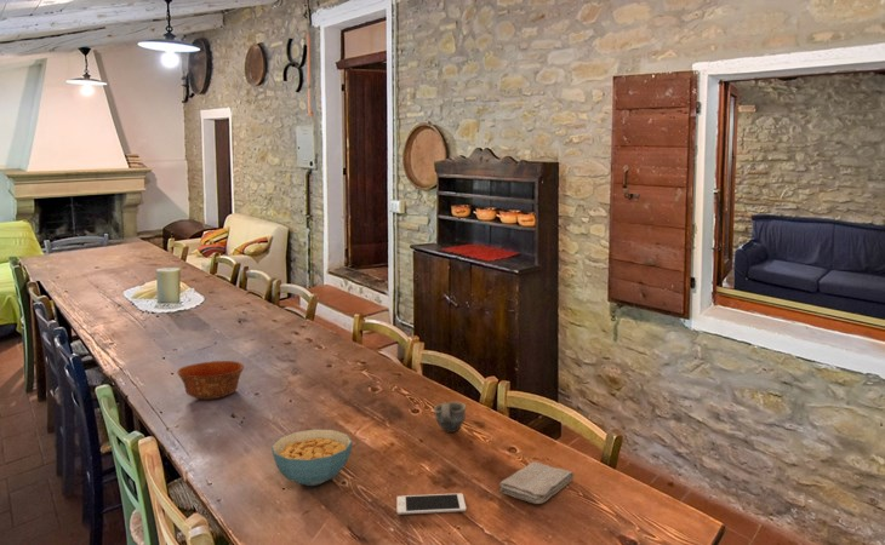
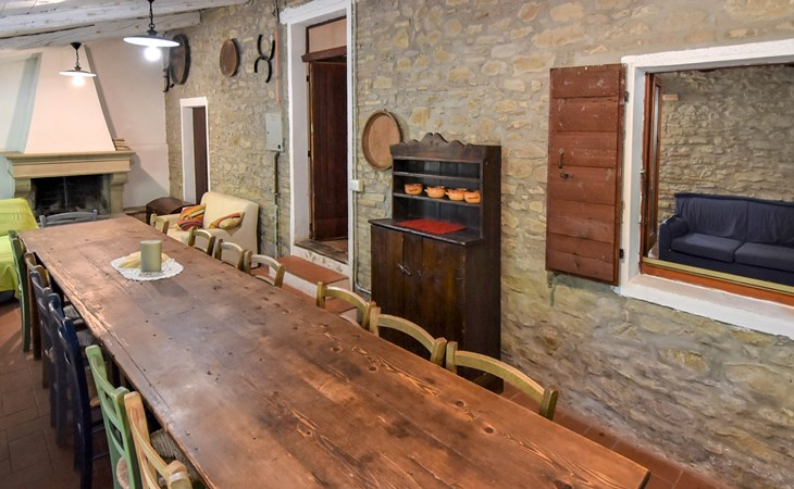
- cup (447, 414)
- cell phone (430, 503)
- cereal bowl (312, 461)
- washcloth (536, 480)
- bowl (211, 382)
